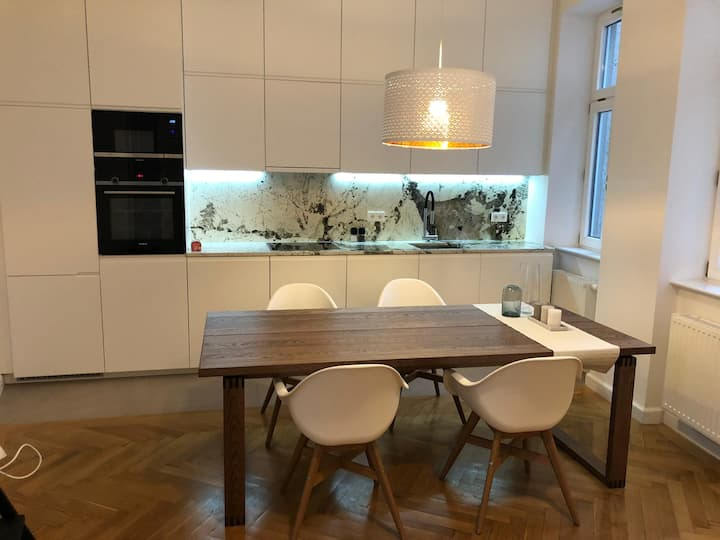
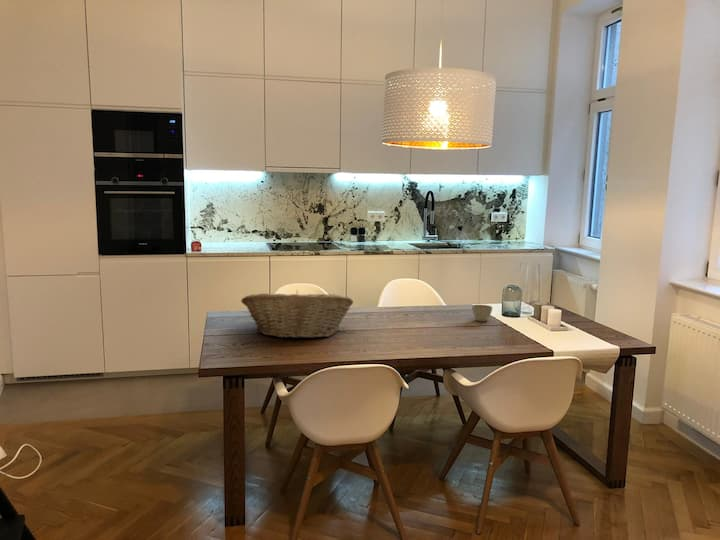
+ fruit basket (297, 309)
+ flower pot (481, 313)
